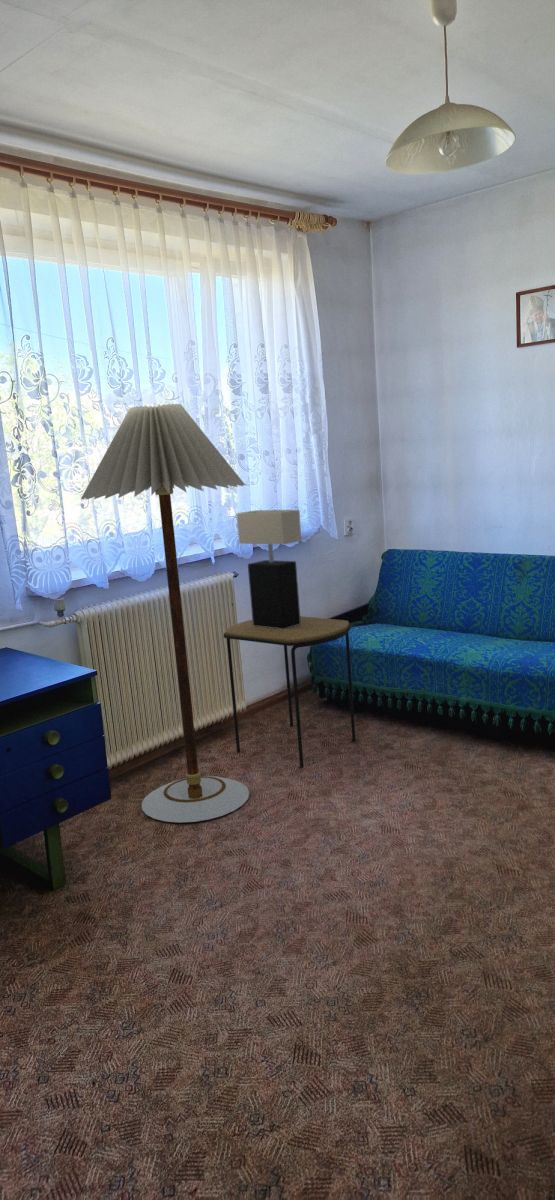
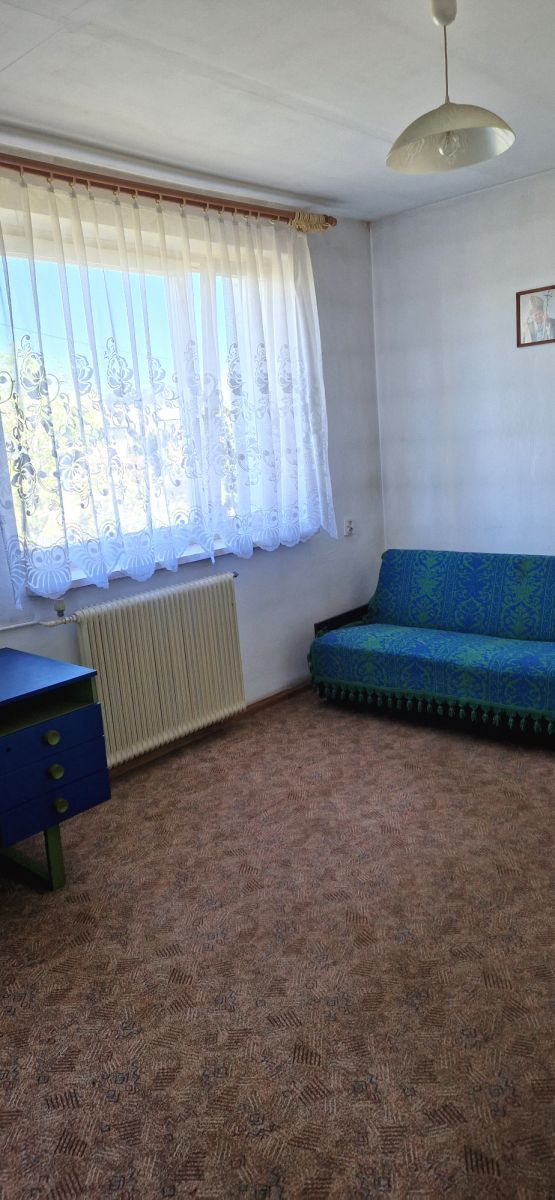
- side table (289, 686)
- floor lamp (176, 610)
- table lamp (272, 568)
